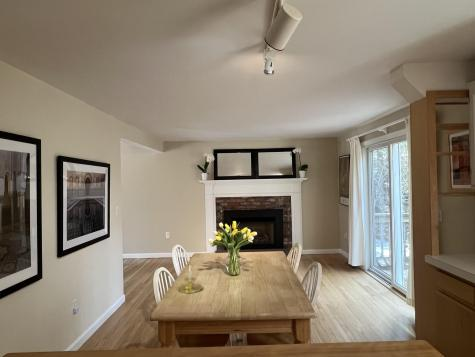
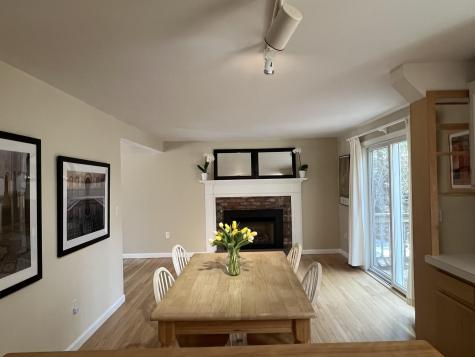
- candle holder (188, 277)
